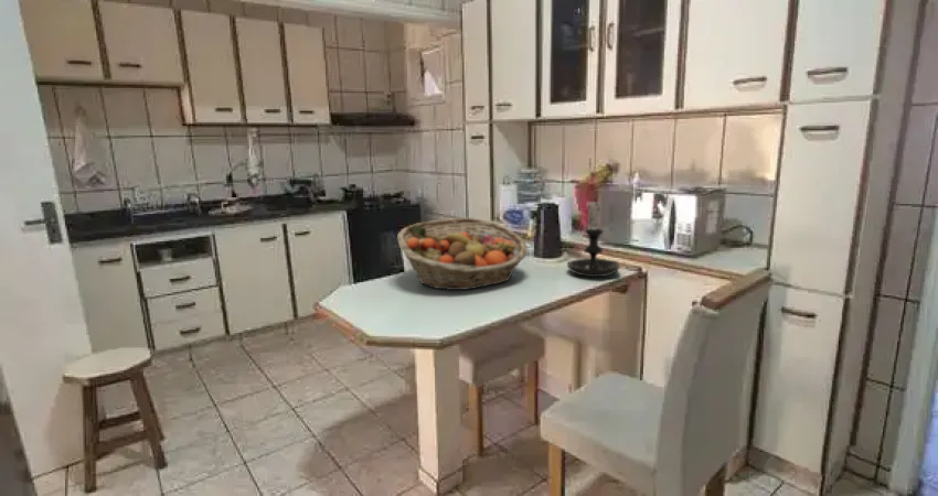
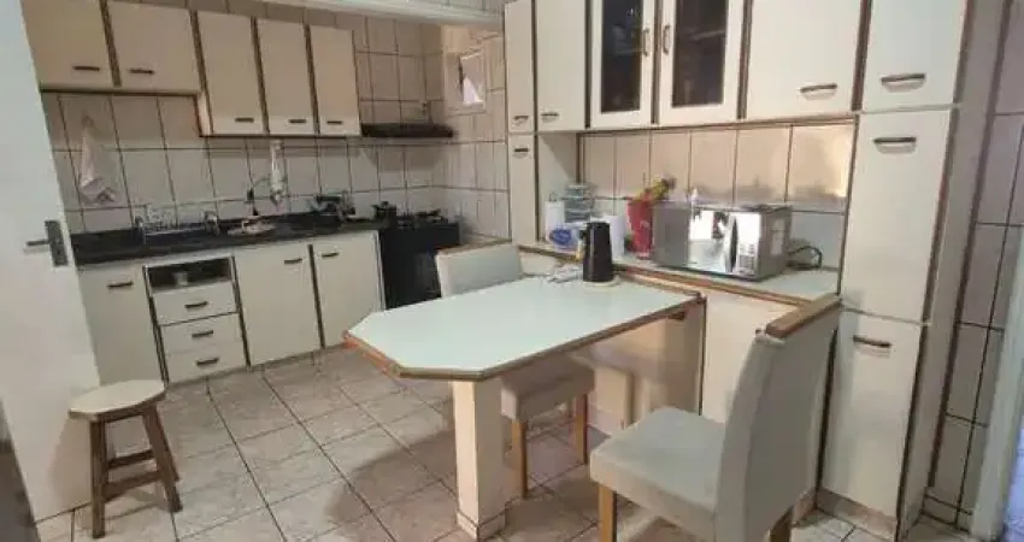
- candle holder (595, 235)
- fruit basket (462, 251)
